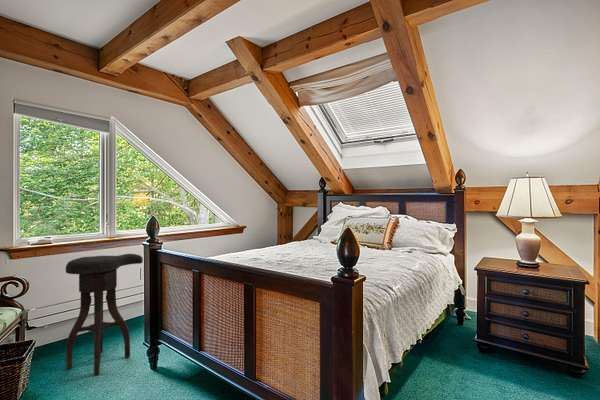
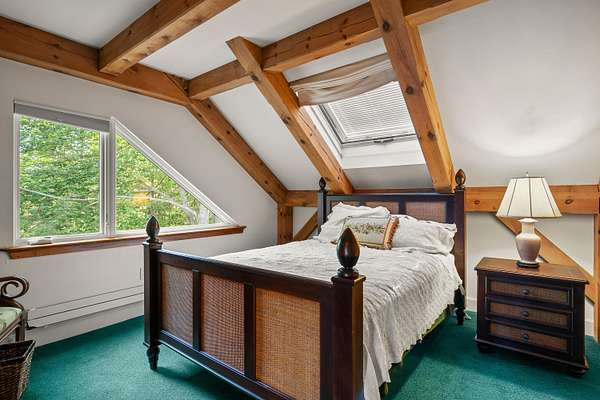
- stool (107, 305)
